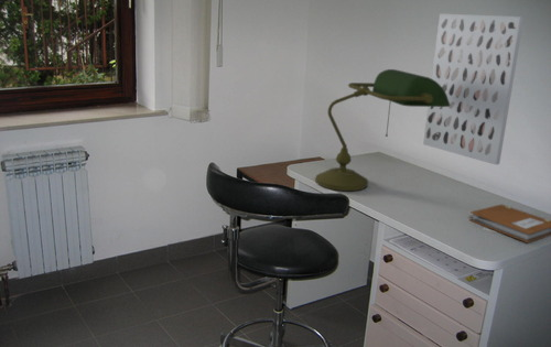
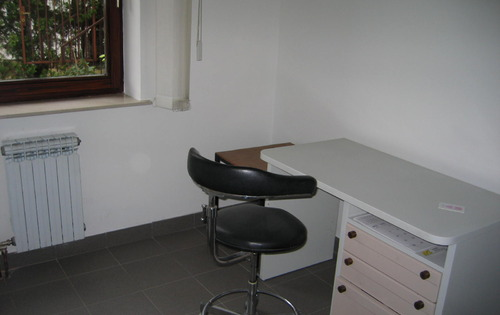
- wall art (468, 86)
- notebook (516, 221)
- desk lamp (387, 128)
